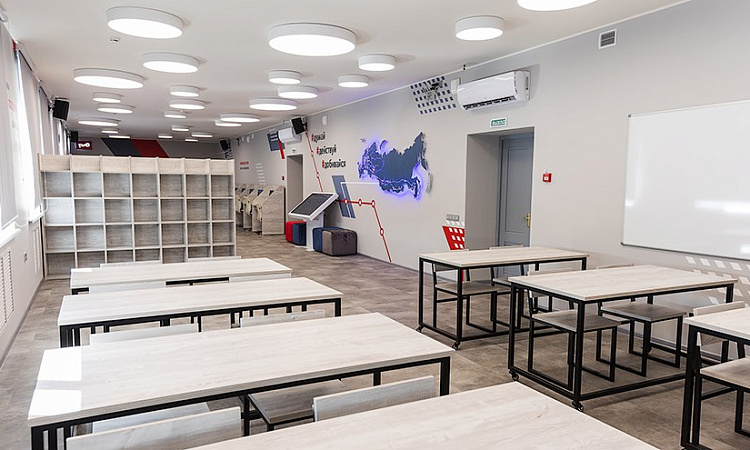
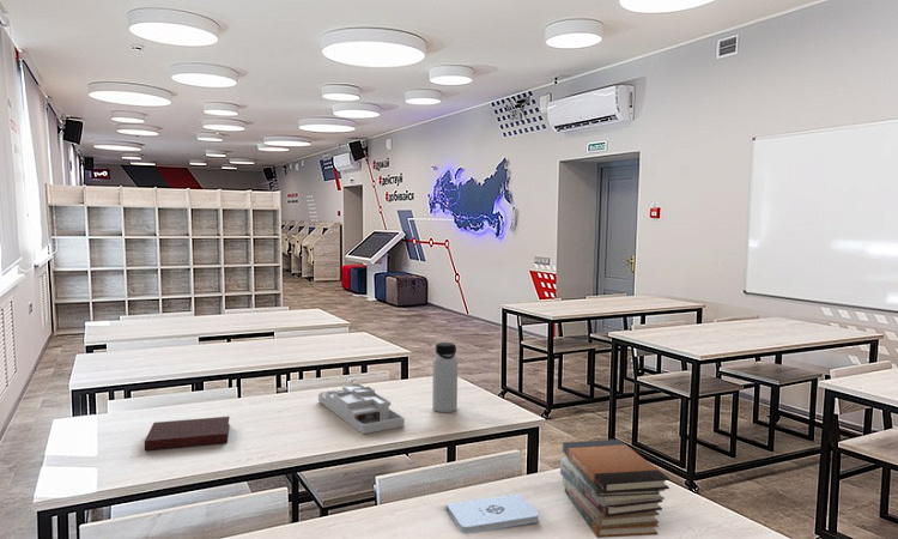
+ notepad (492, 513)
+ water bottle (444, 376)
+ notebook (189, 432)
+ desk organizer (358, 401)
+ book stack (609, 484)
